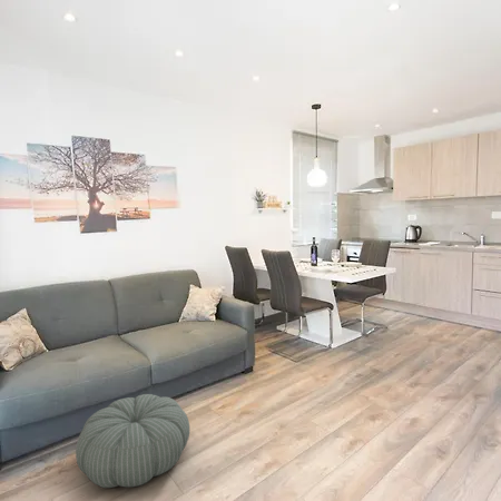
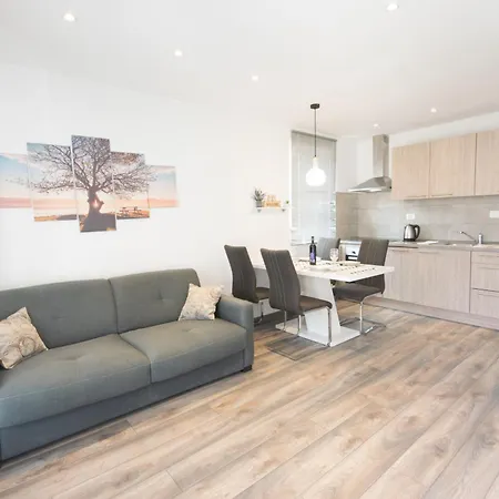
- pouf (135, 434)
